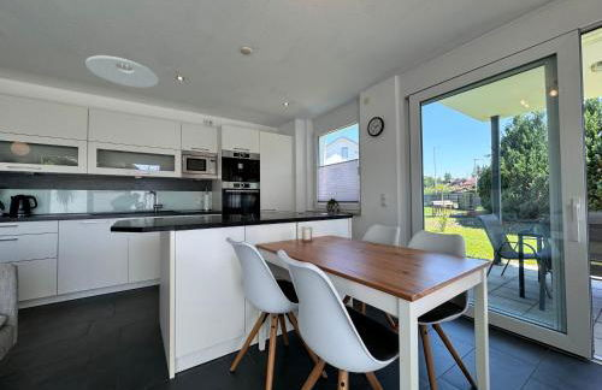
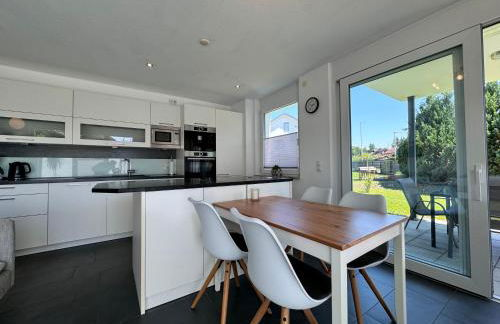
- ceiling light (124, 72)
